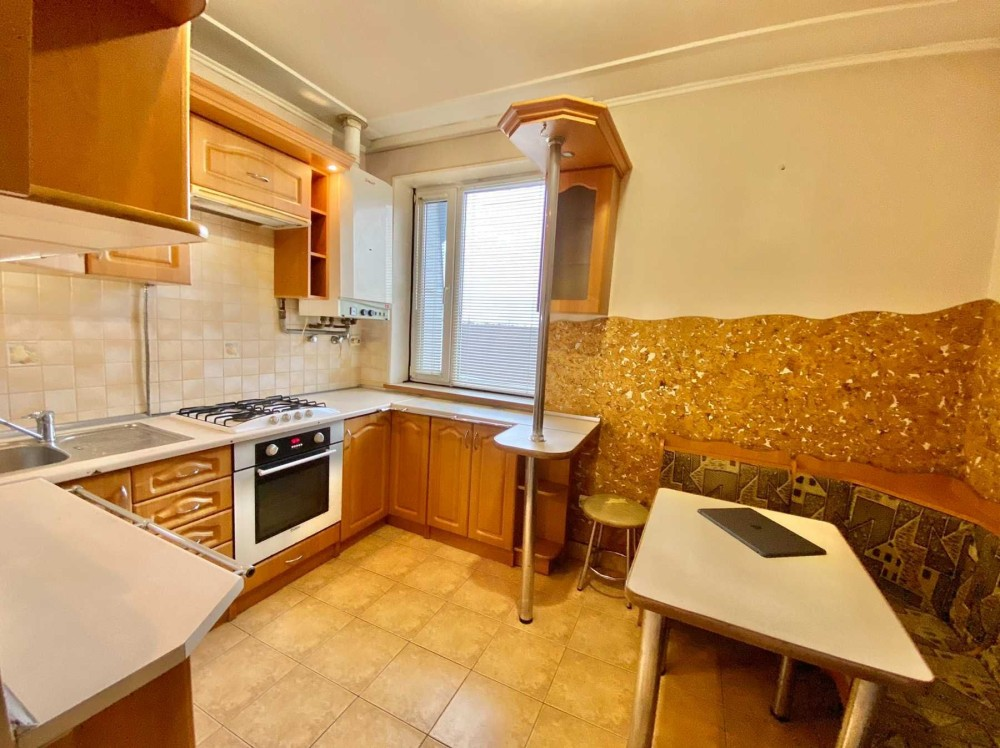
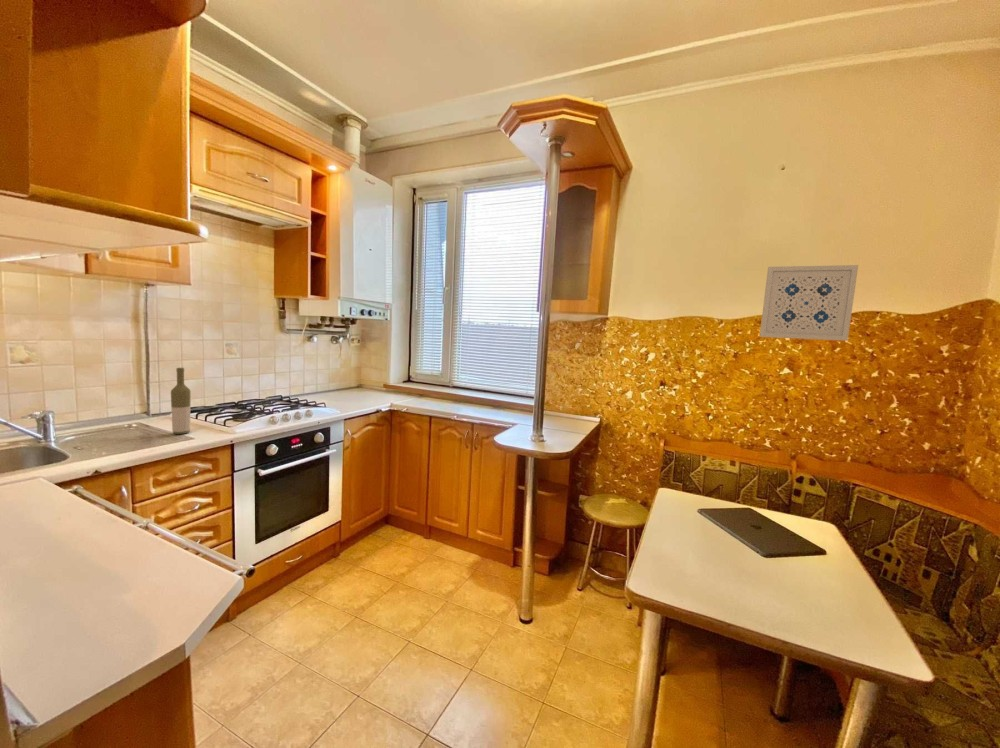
+ bottle (180, 400)
+ wall art (806, 302)
